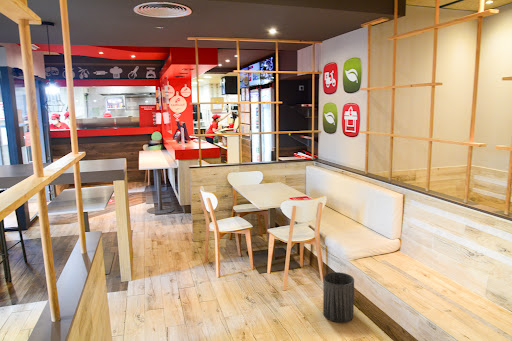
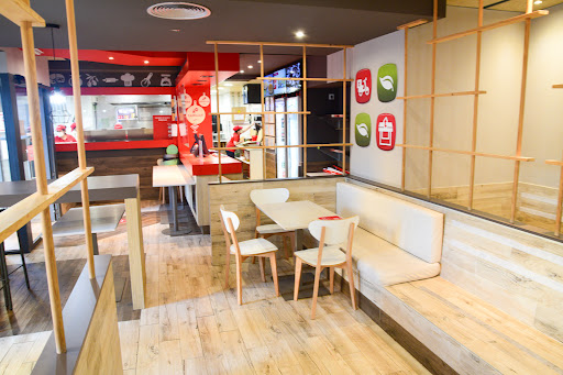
- trash can (338, 296)
